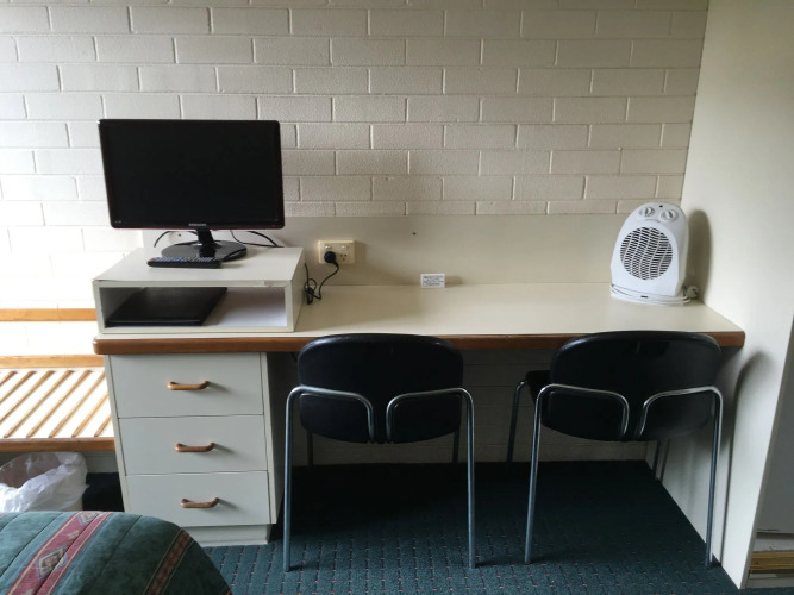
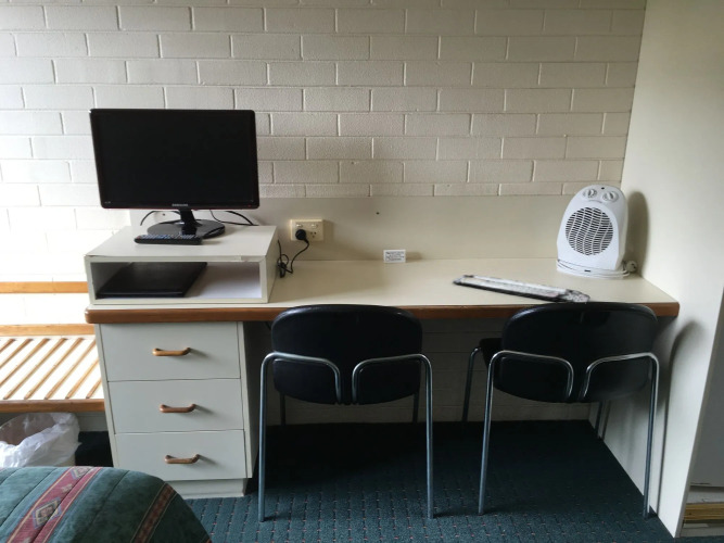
+ keyboard (519, 288)
